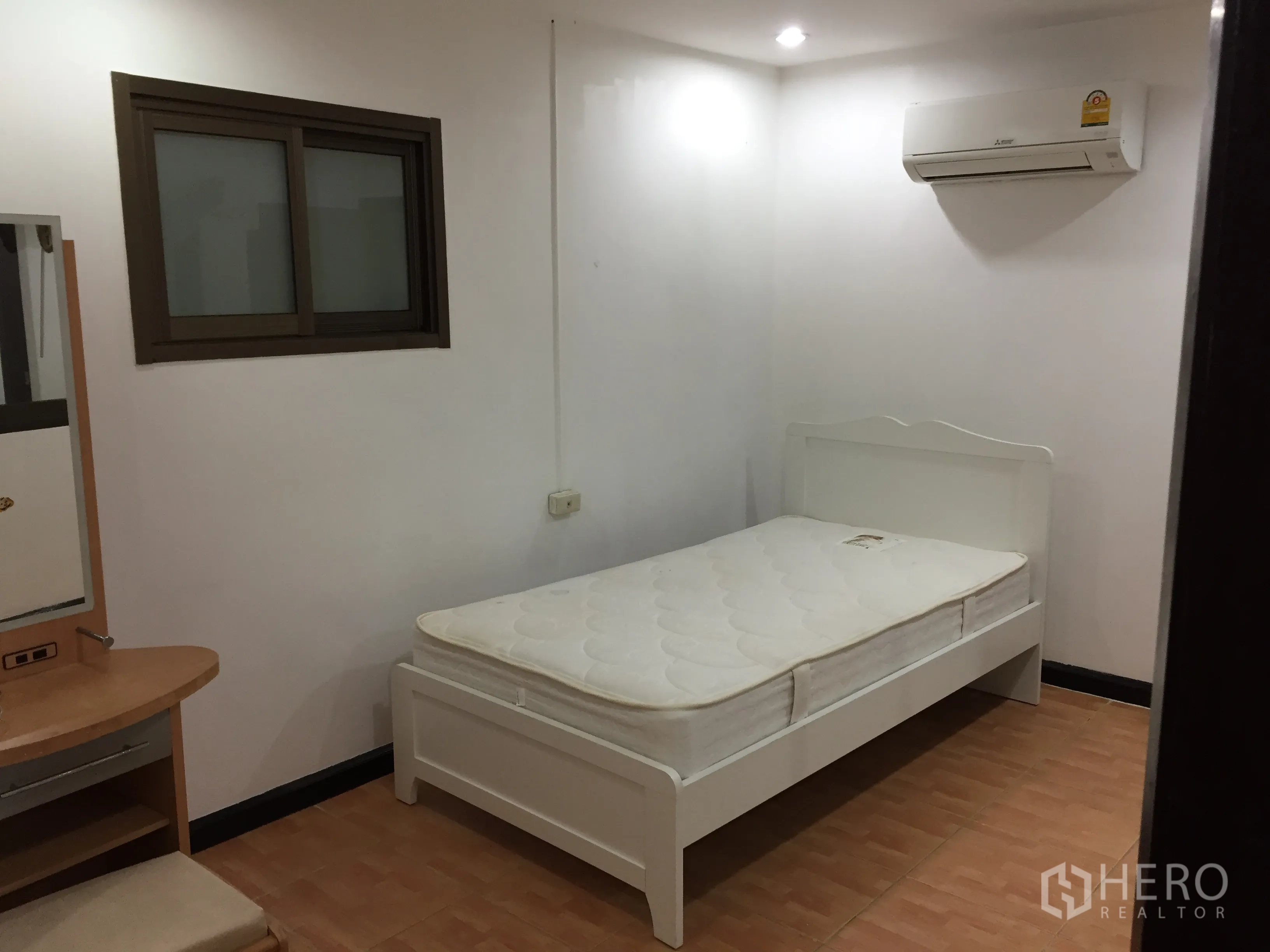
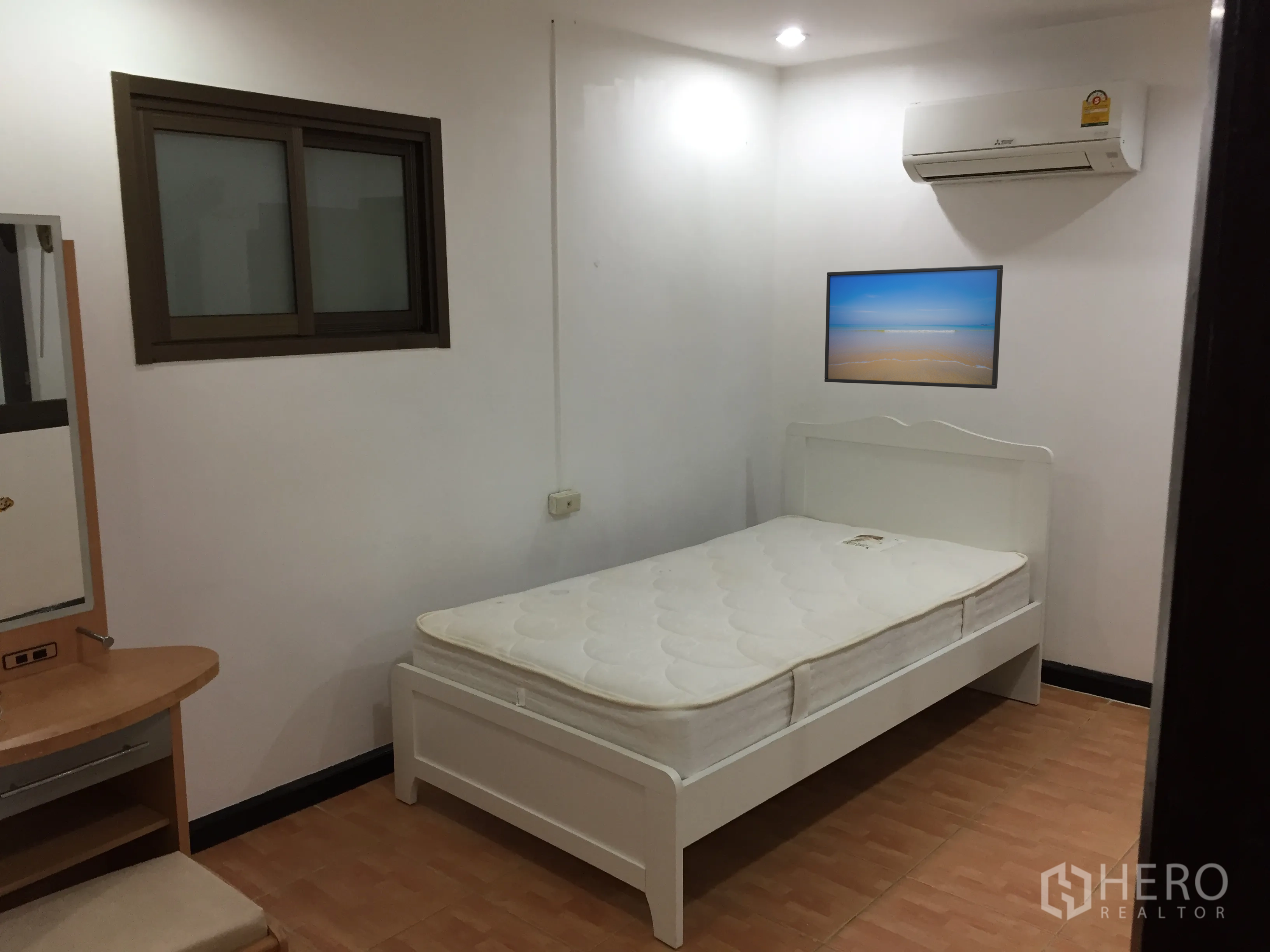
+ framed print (908, 327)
